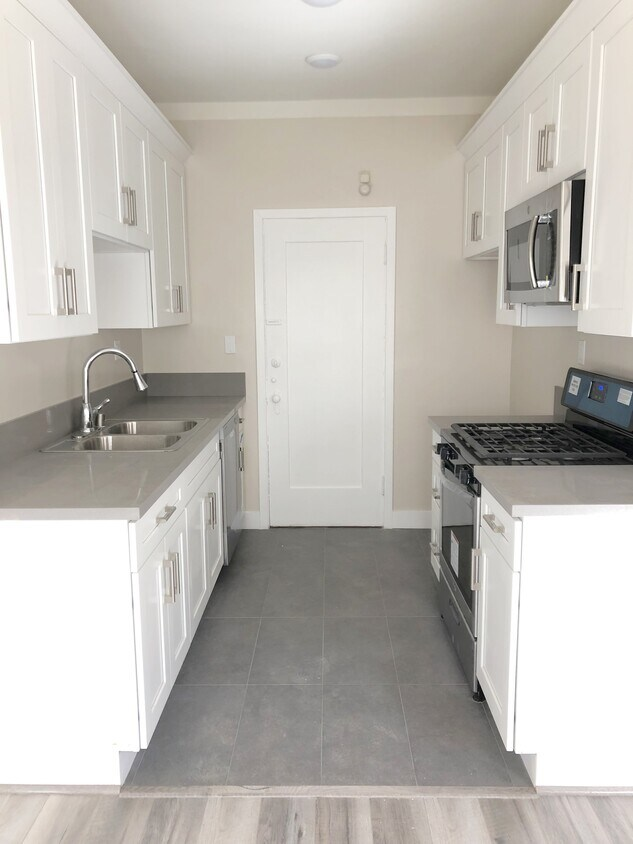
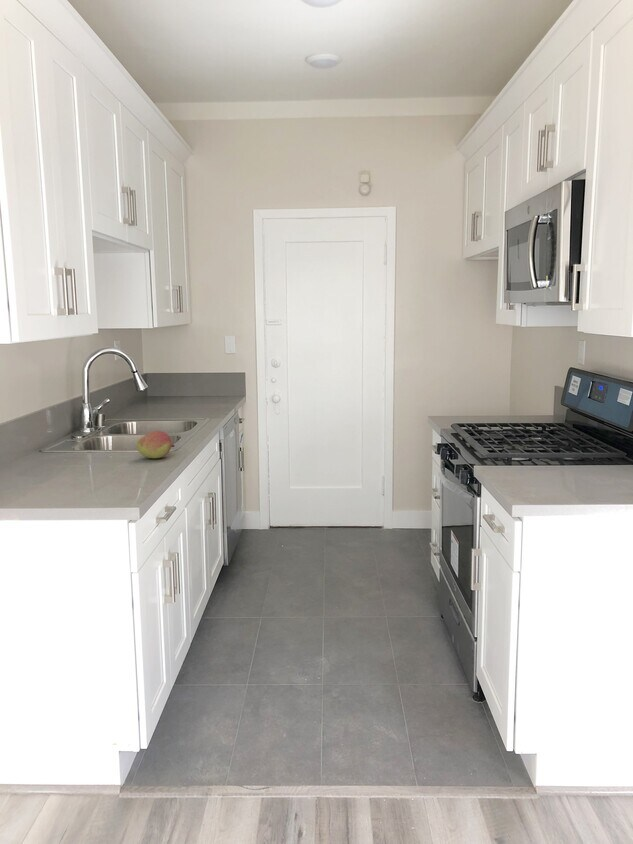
+ fruit (155, 444)
